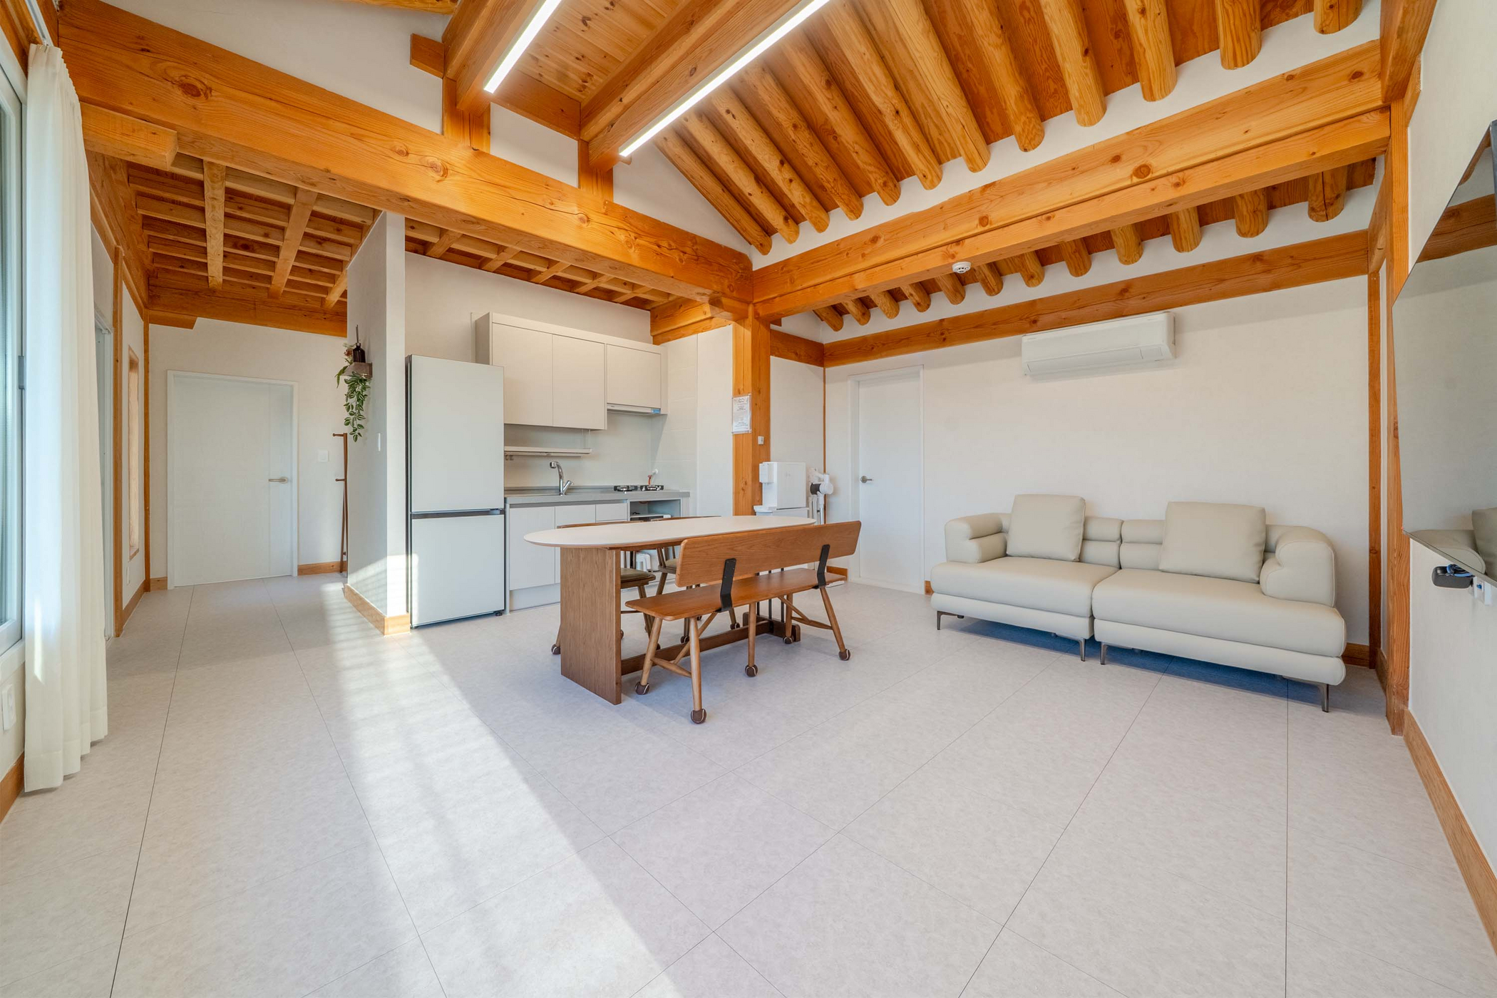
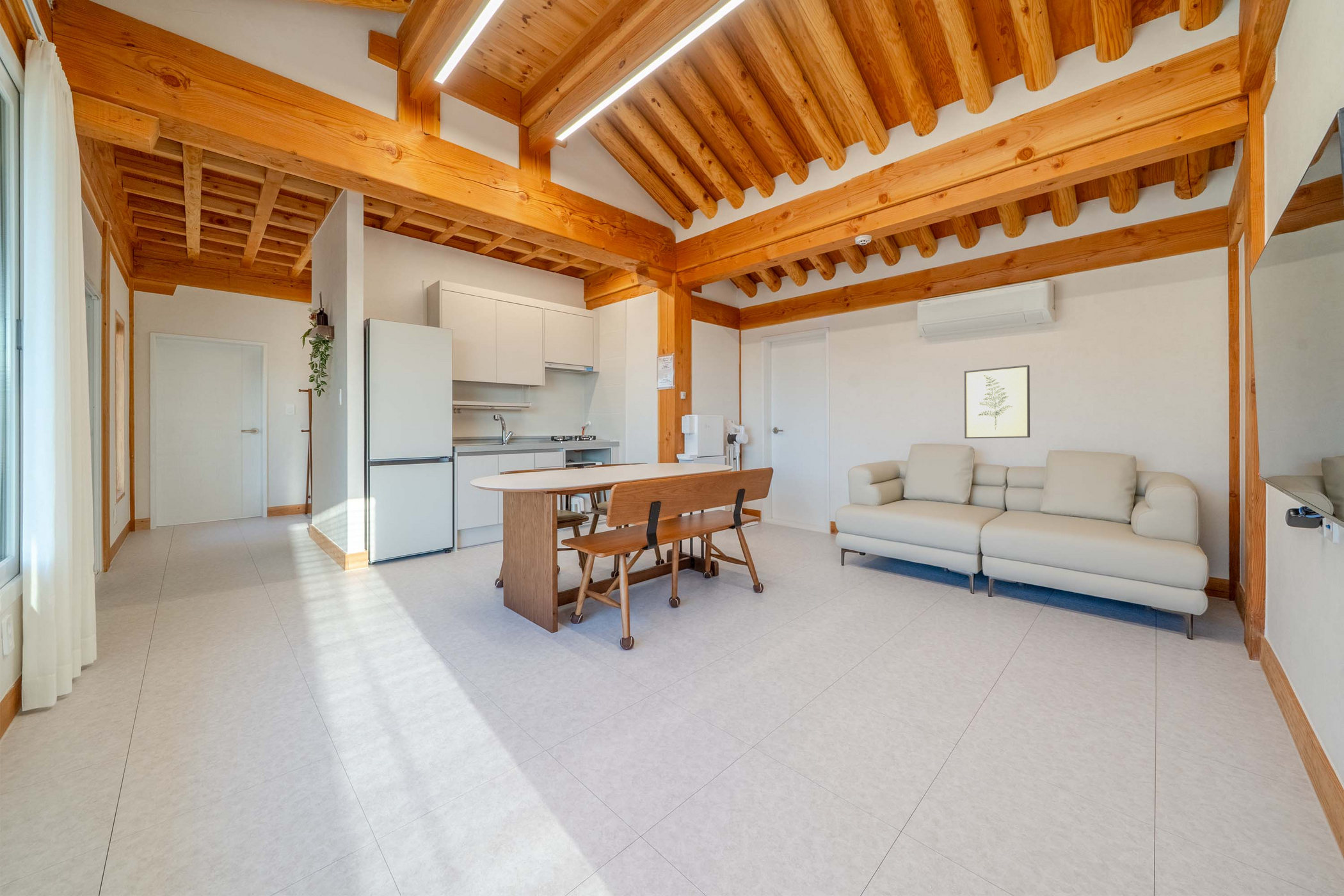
+ wall art (996, 403)
